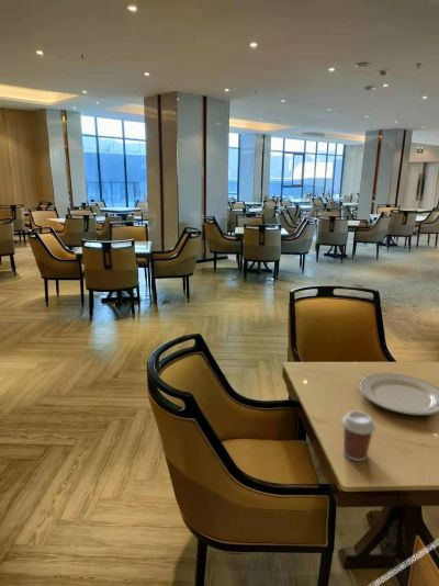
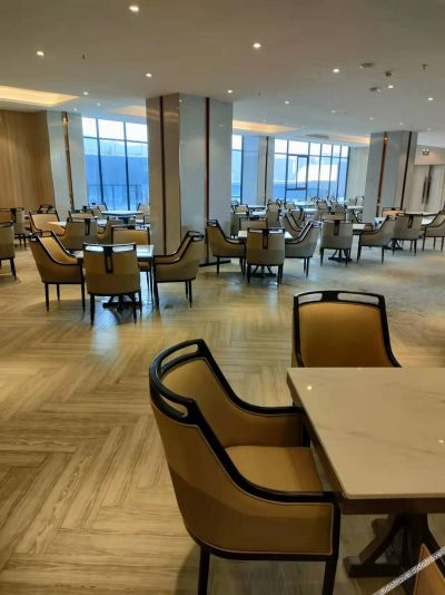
- coffee cup (357, 436)
- chinaware (402, 394)
